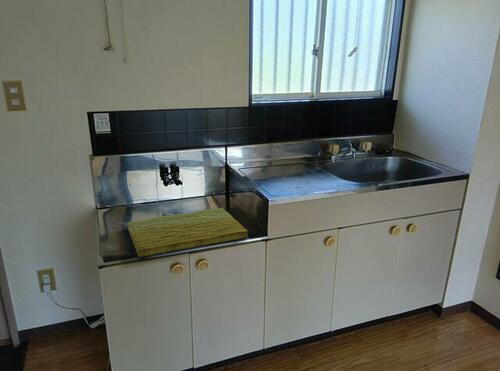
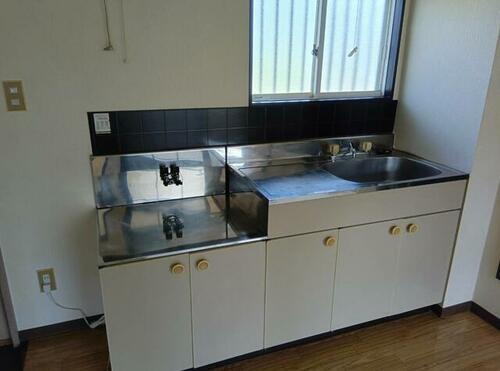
- cutting board (186, 228)
